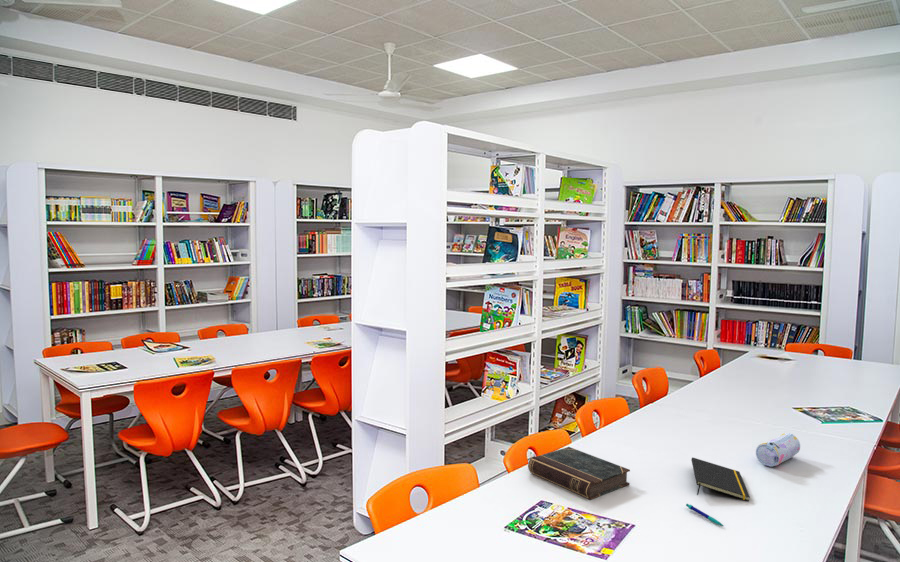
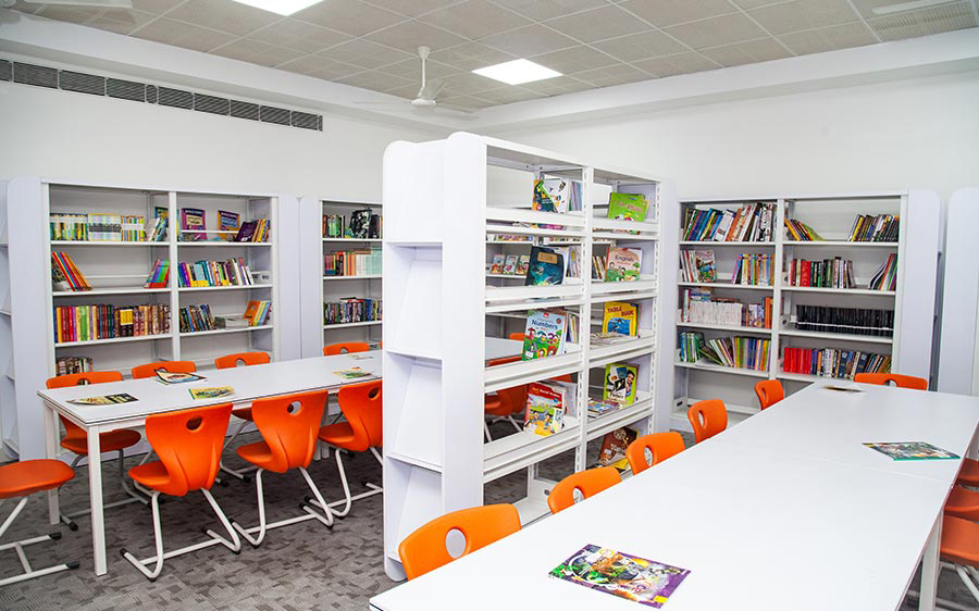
- pencil case (778, 448)
- notepad (718, 477)
- book (577, 470)
- pen (704, 514)
